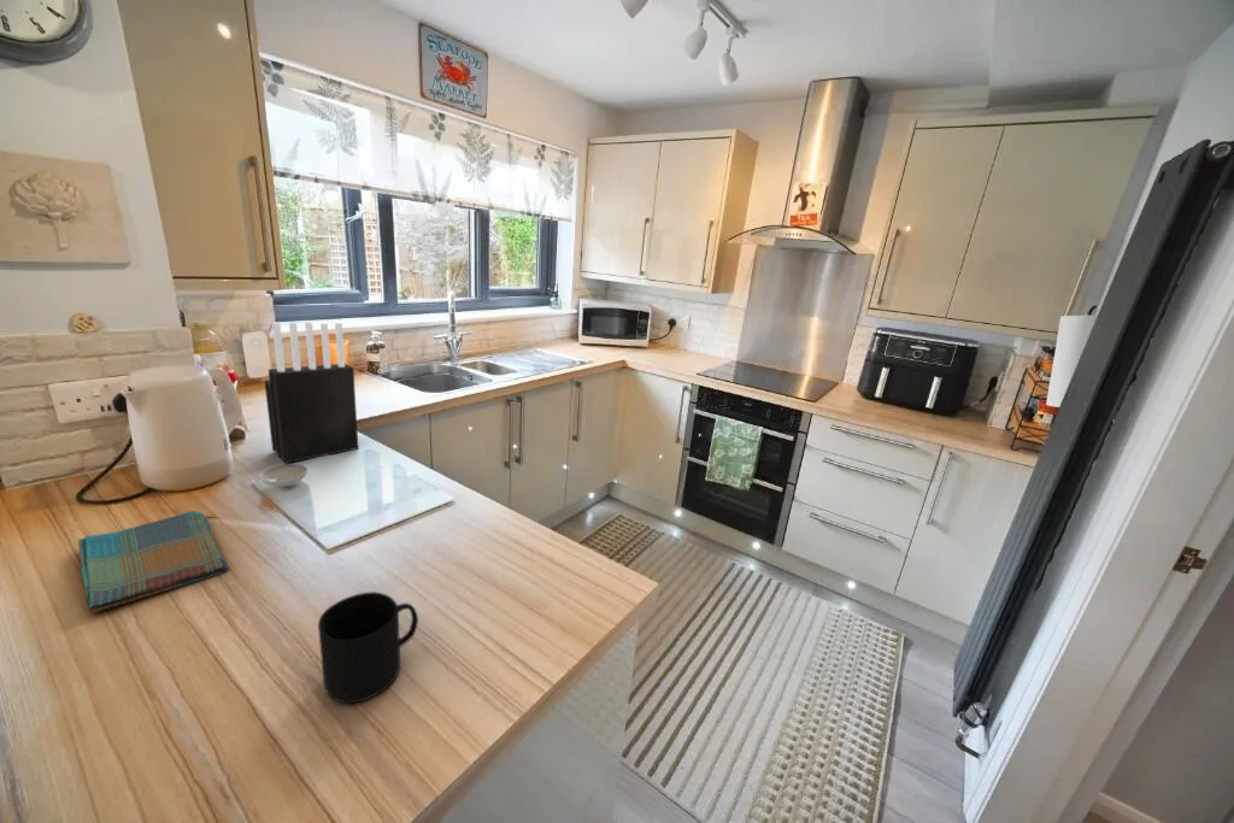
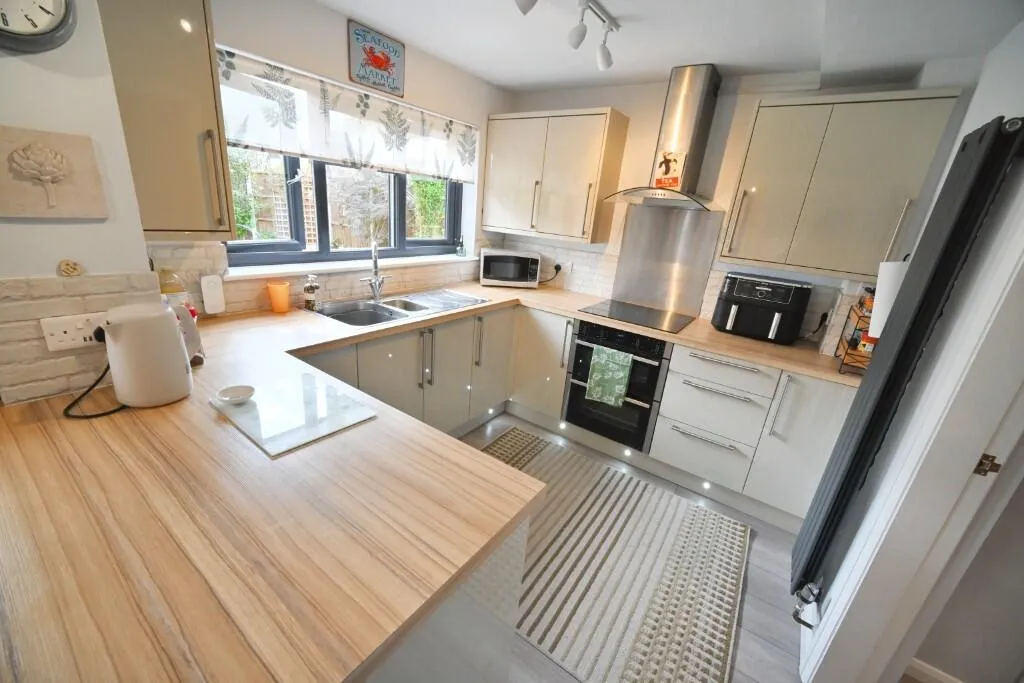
- dish towel (153, 553)
- mug (374, 641)
- knife block (308, 387)
